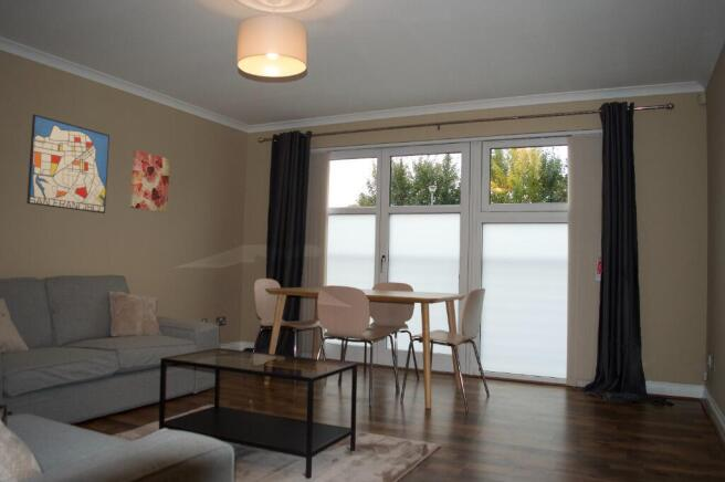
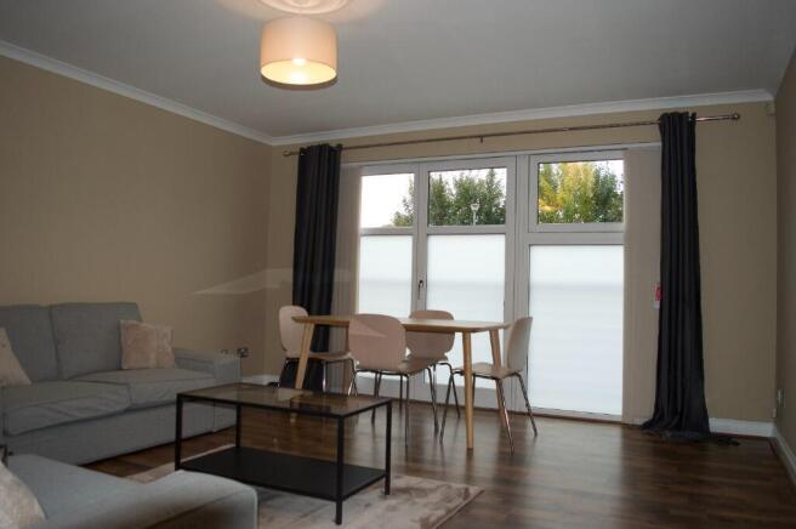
- wall art (71, 167)
- wall art (150, 182)
